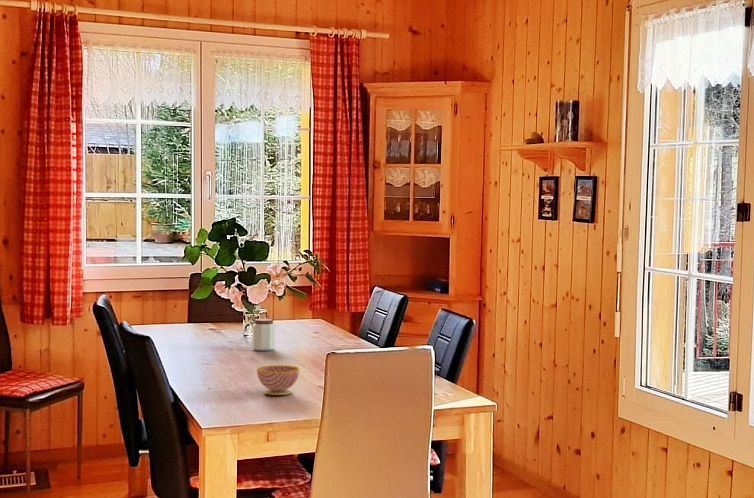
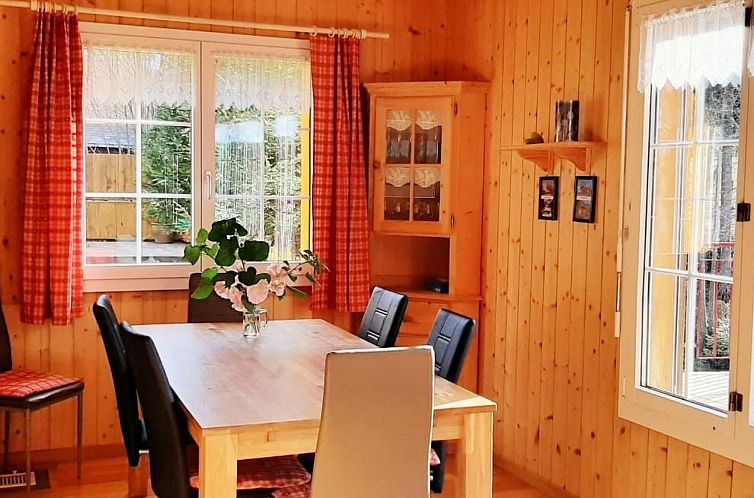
- peanut butter (263, 334)
- teacup (279, 380)
